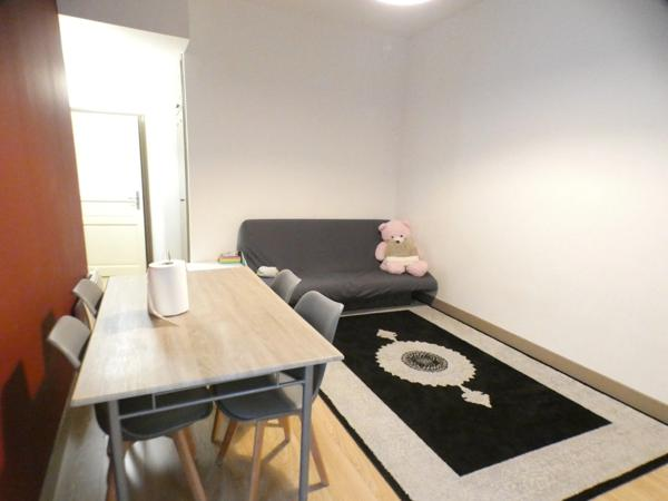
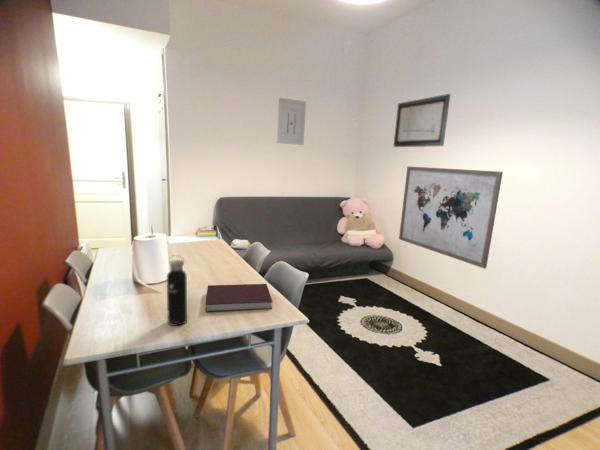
+ wall art (419, 123)
+ wall art (442, 211)
+ water bottle (176, 289)
+ wall art (291, 122)
+ notebook (238, 296)
